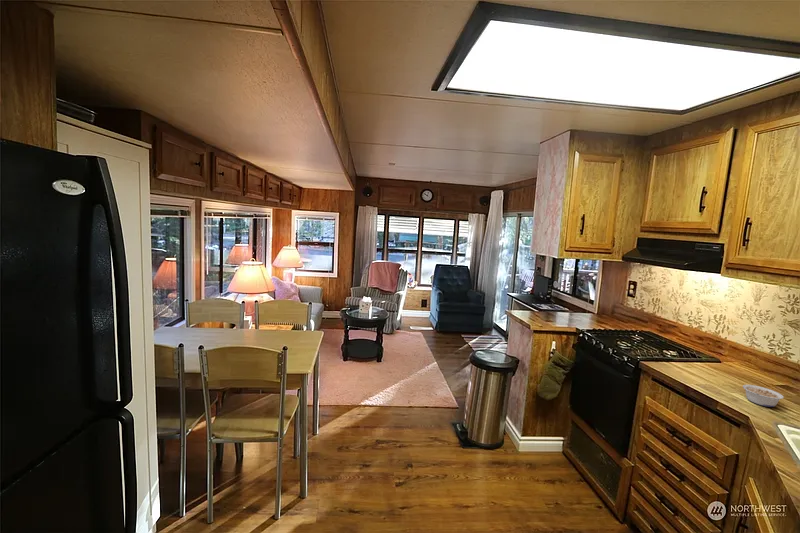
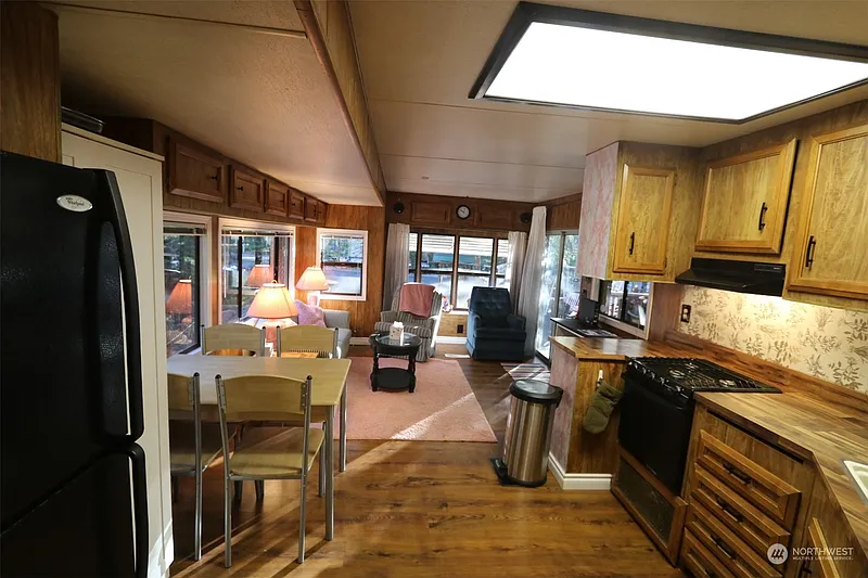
- legume (762, 396)
